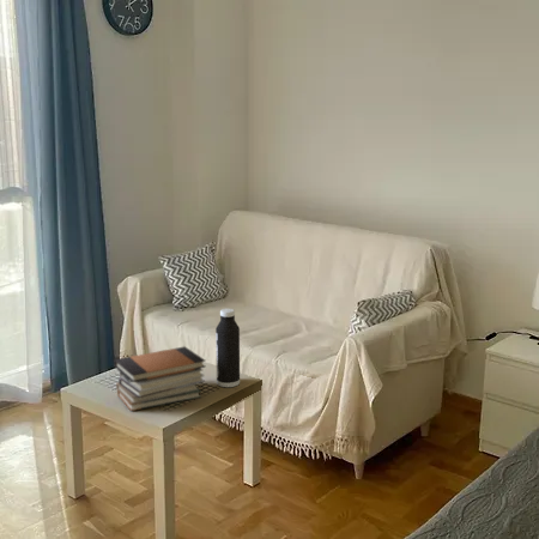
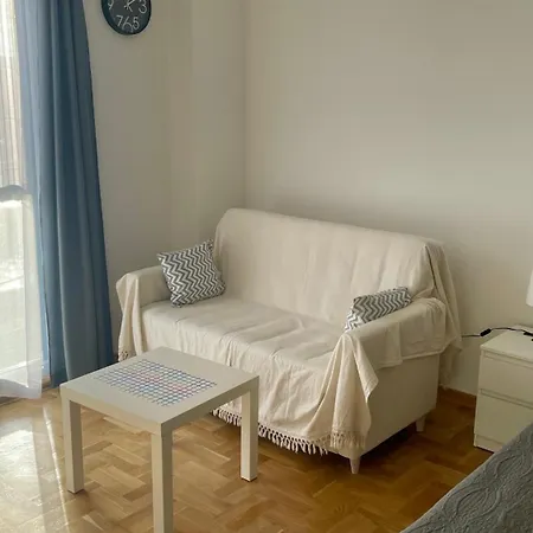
- book stack (159, 377)
- water bottle (228, 346)
